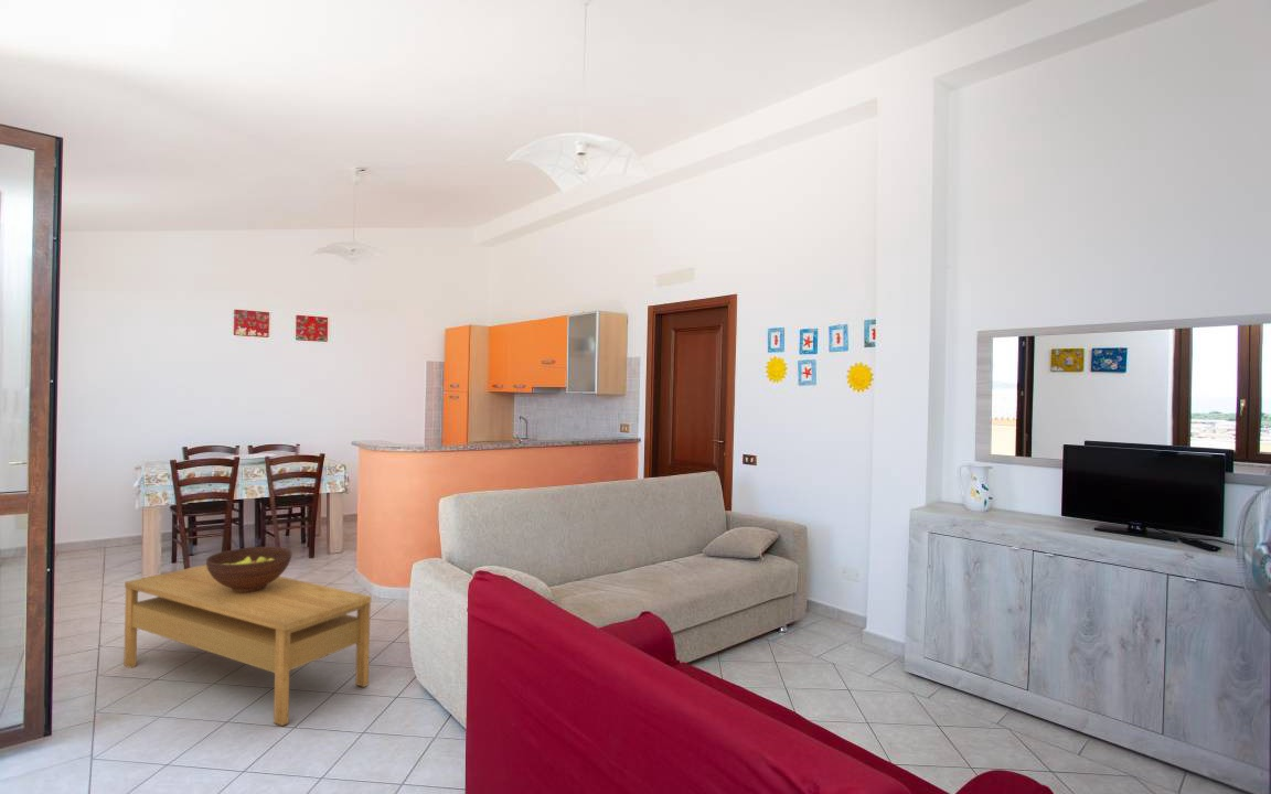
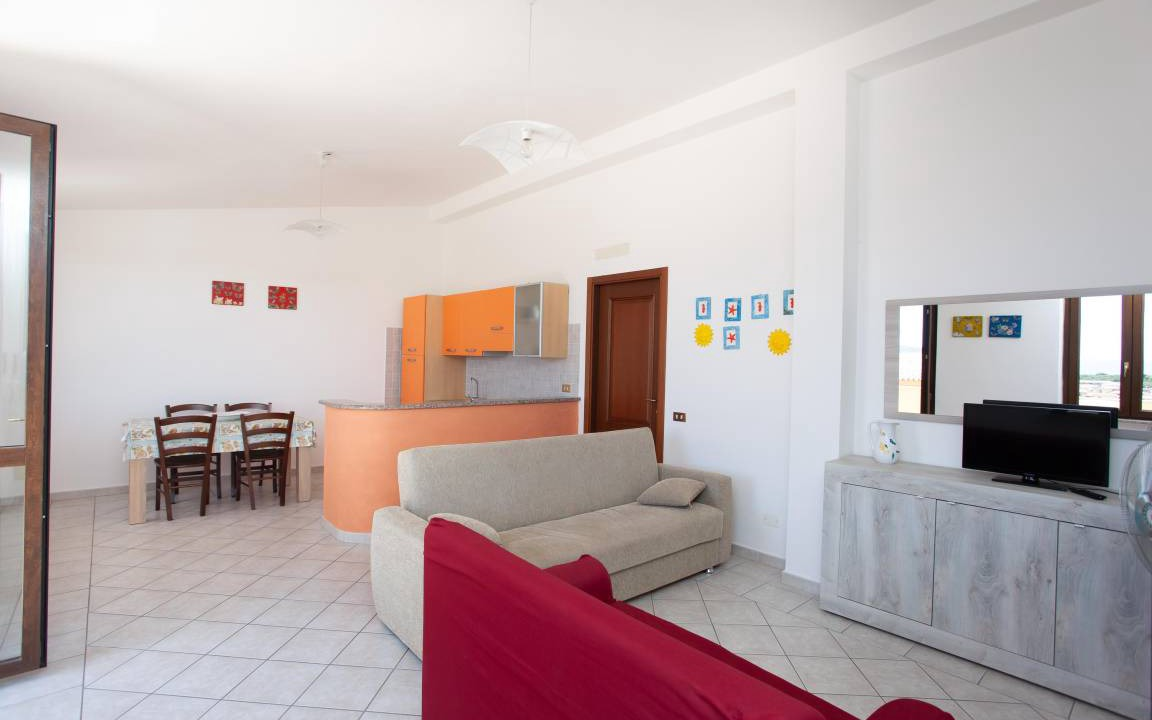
- coffee table (244, 632)
- fruit bowl (249, 571)
